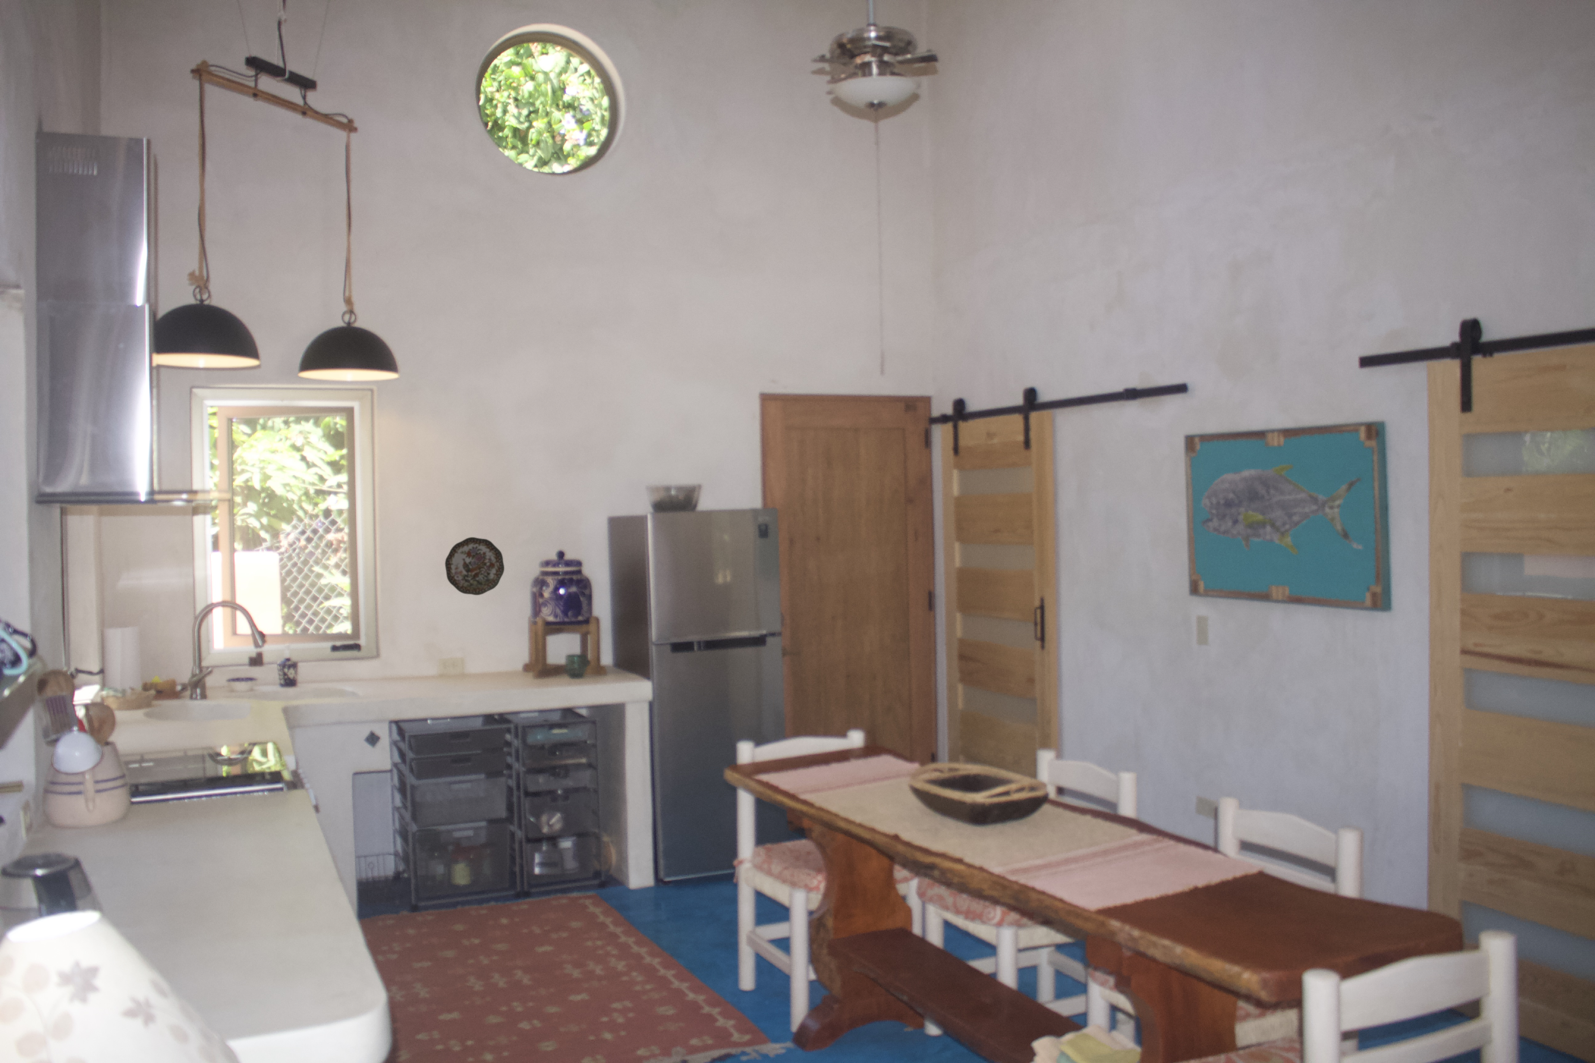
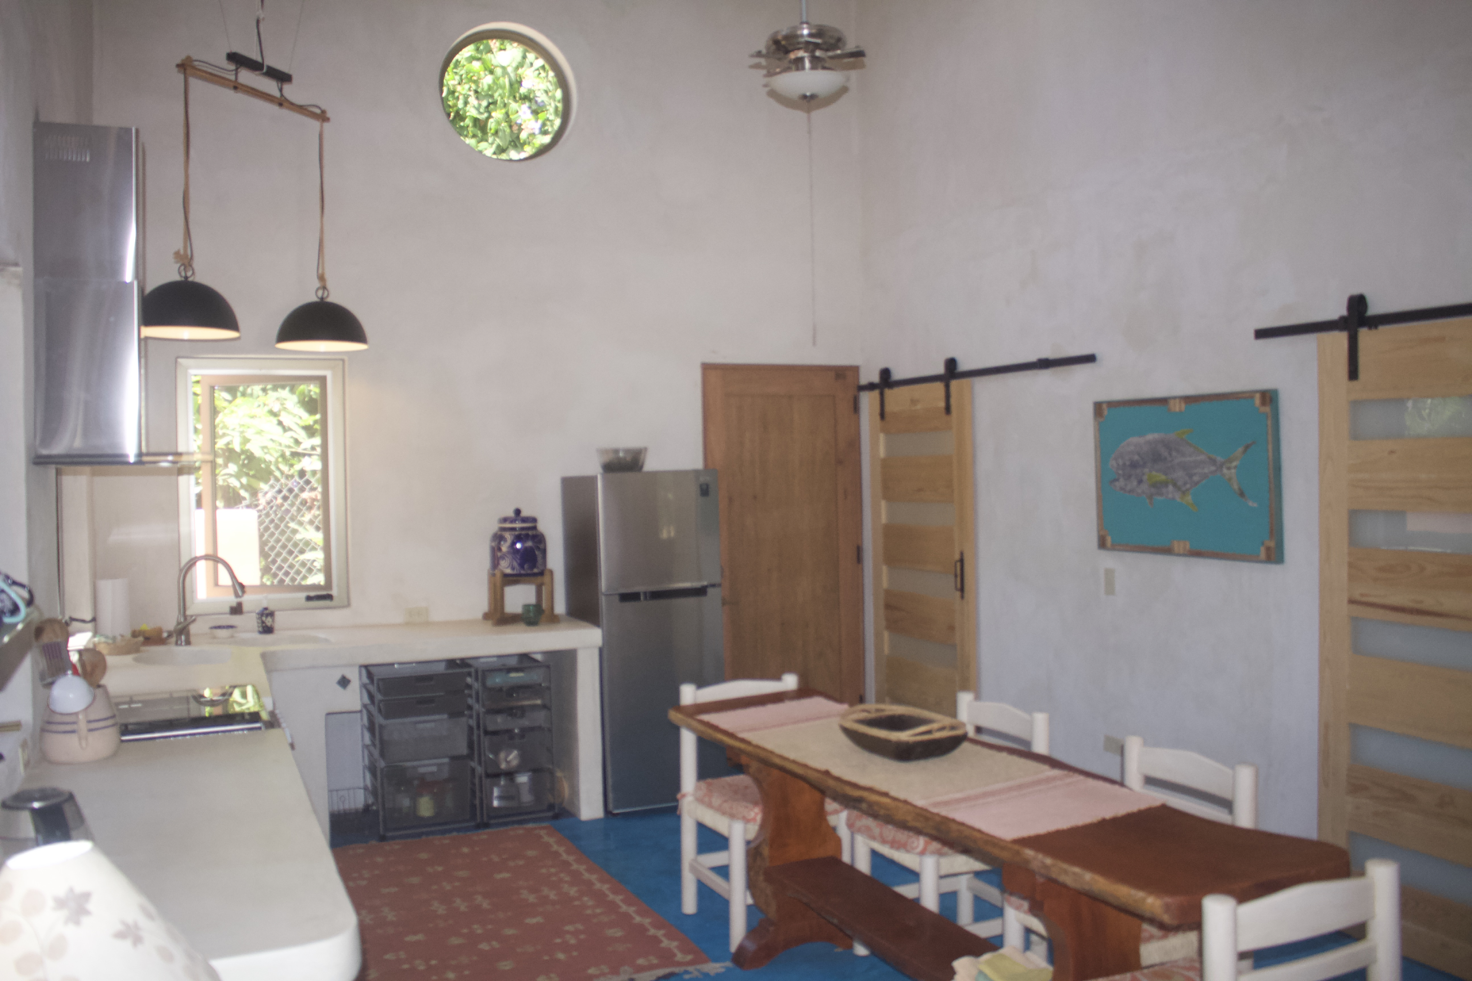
- decorative plate (475, 566)
